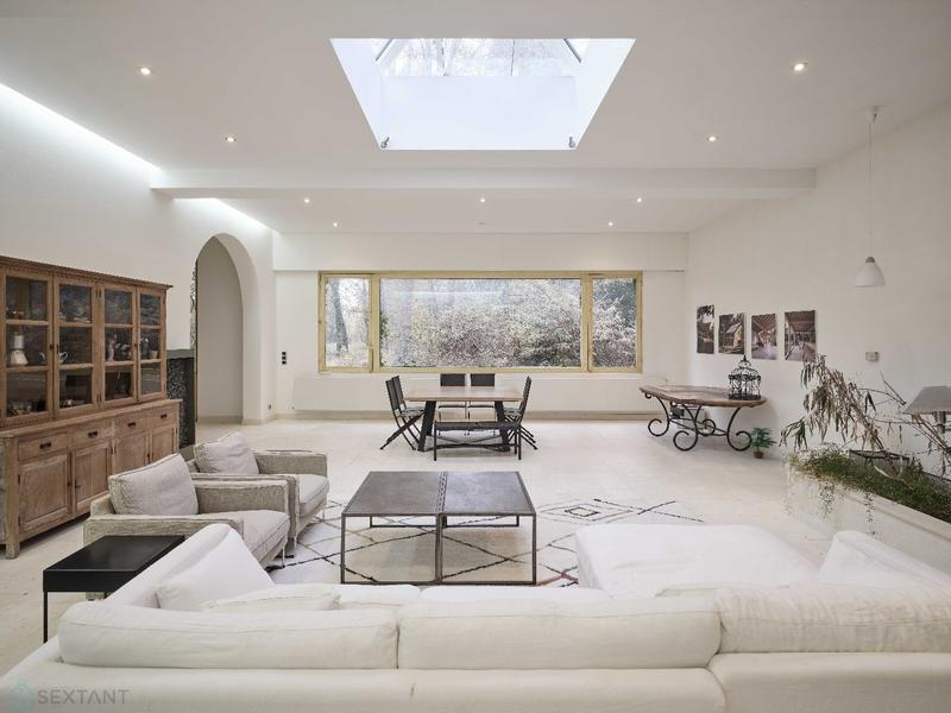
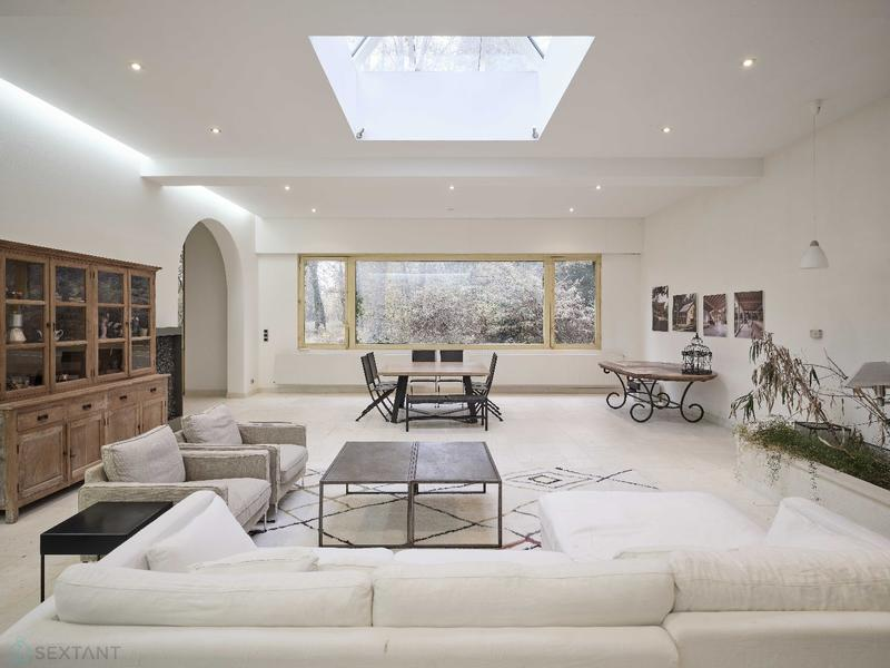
- potted plant (761, 442)
